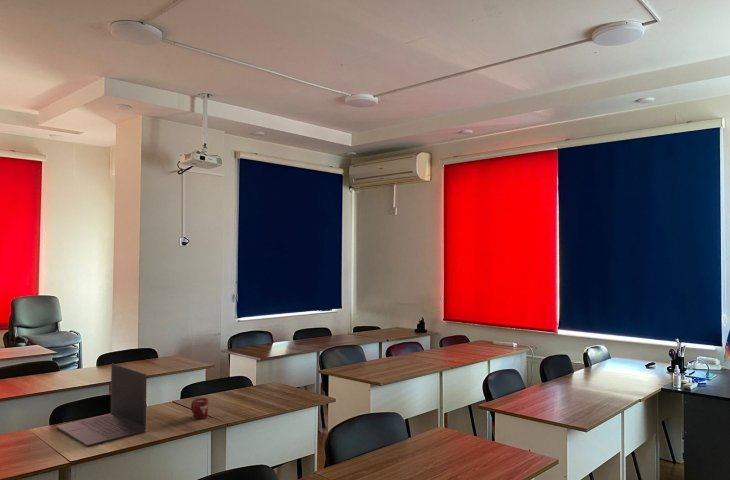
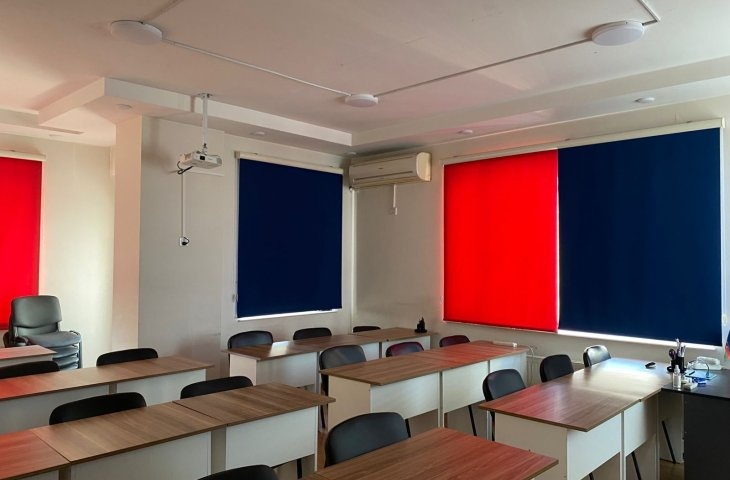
- laptop (111, 401)
- cup (198, 407)
